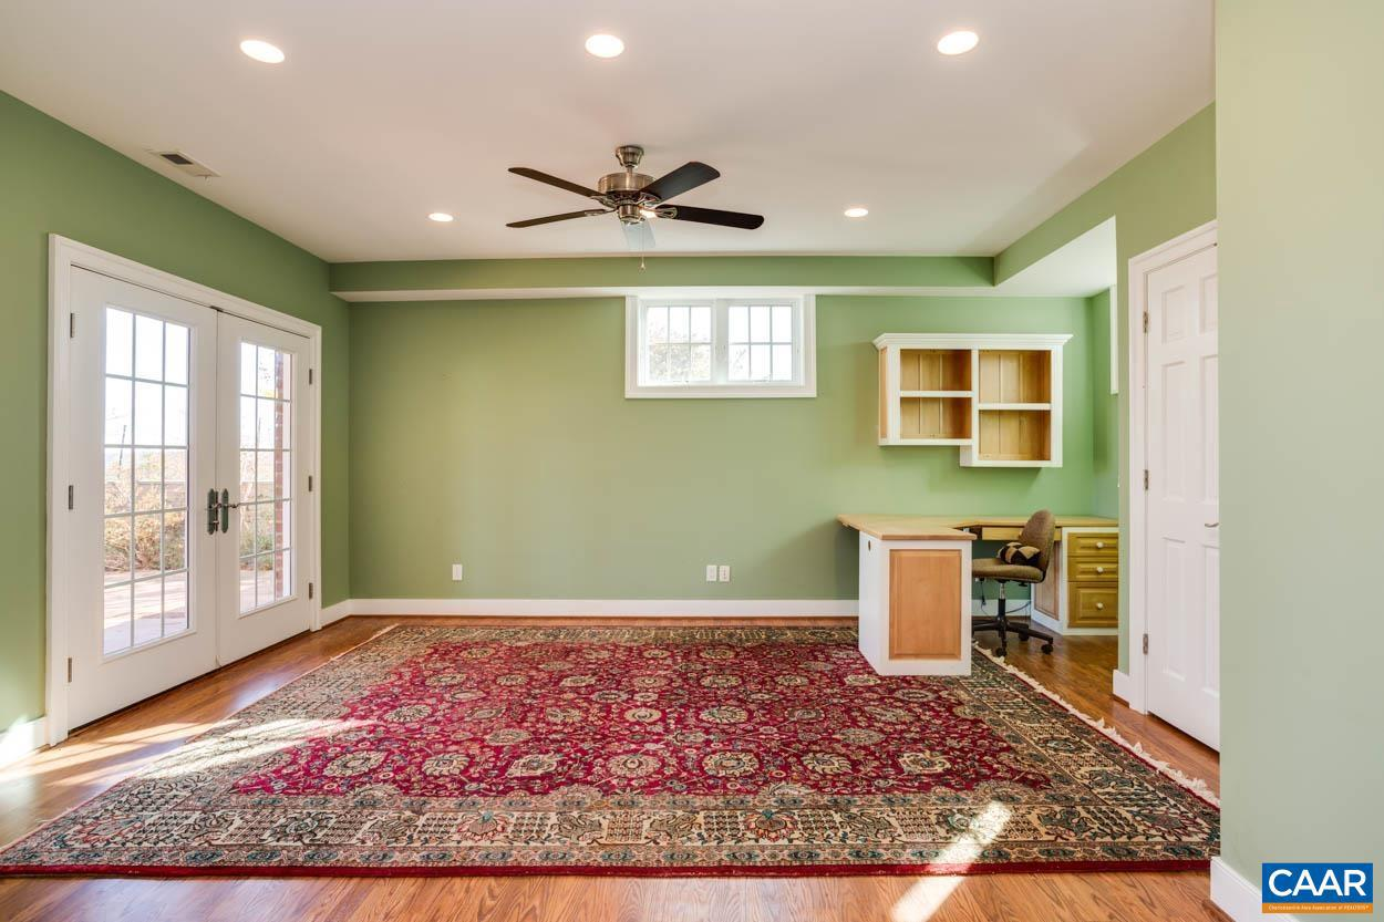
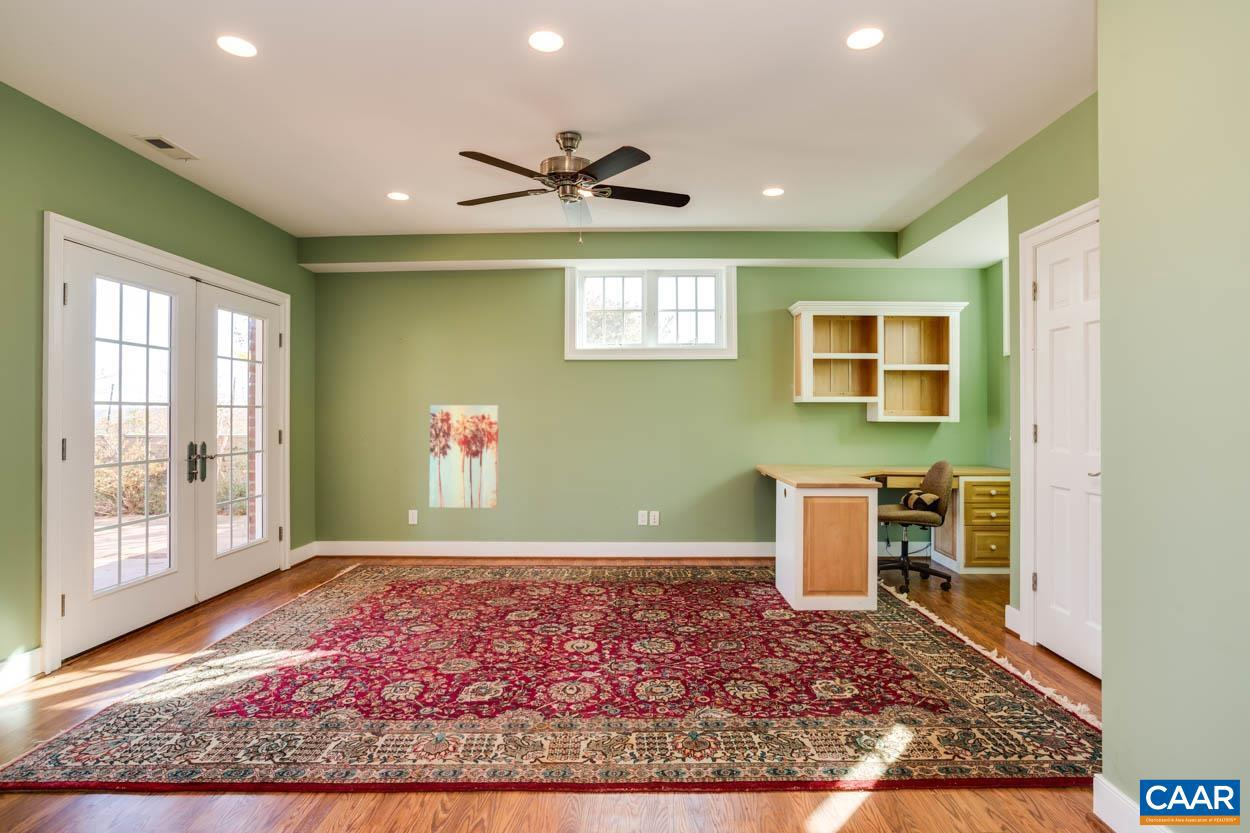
+ wall art (463, 456)
